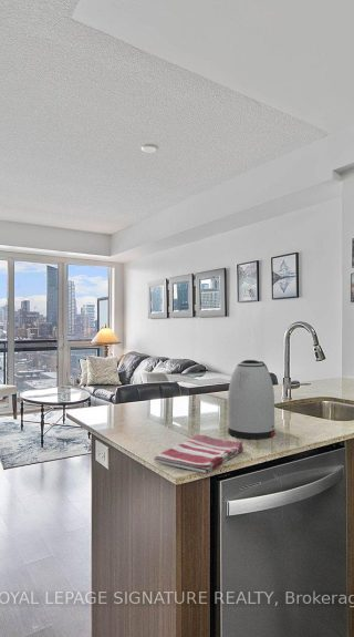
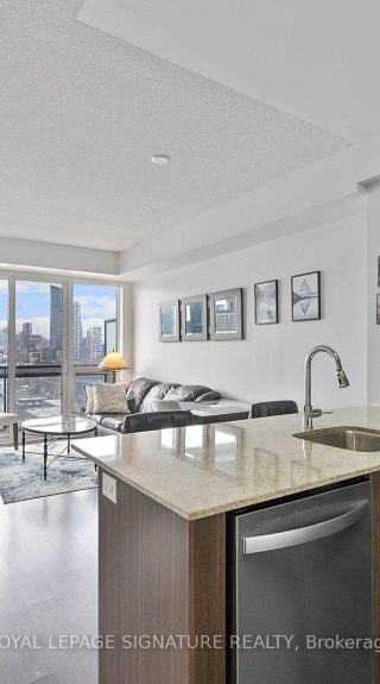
- kettle (254, 394)
- dish towel (200, 451)
